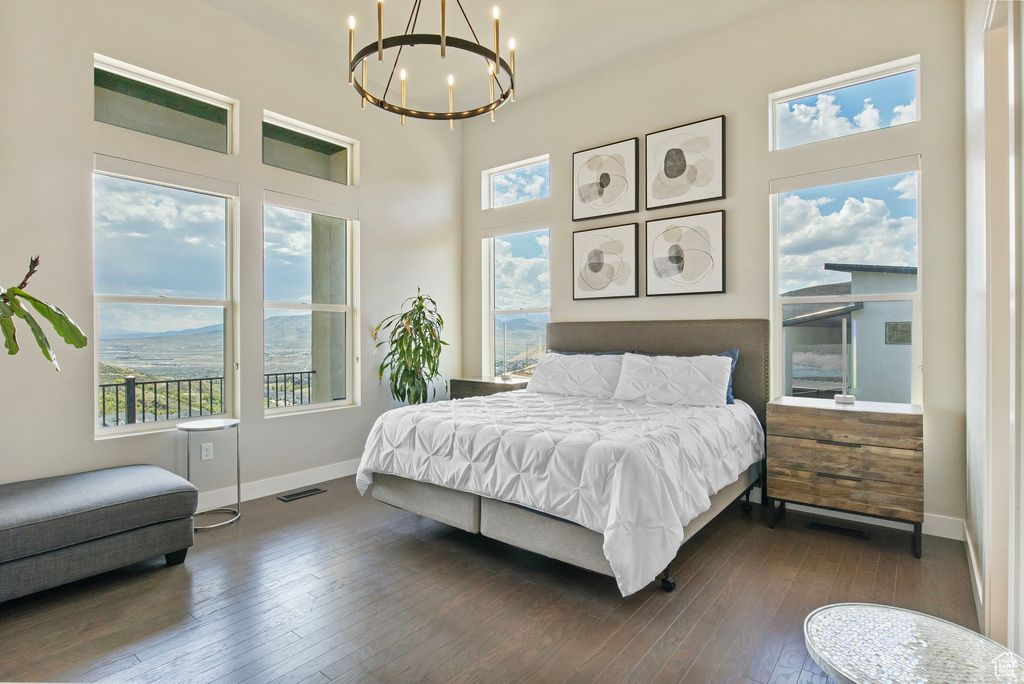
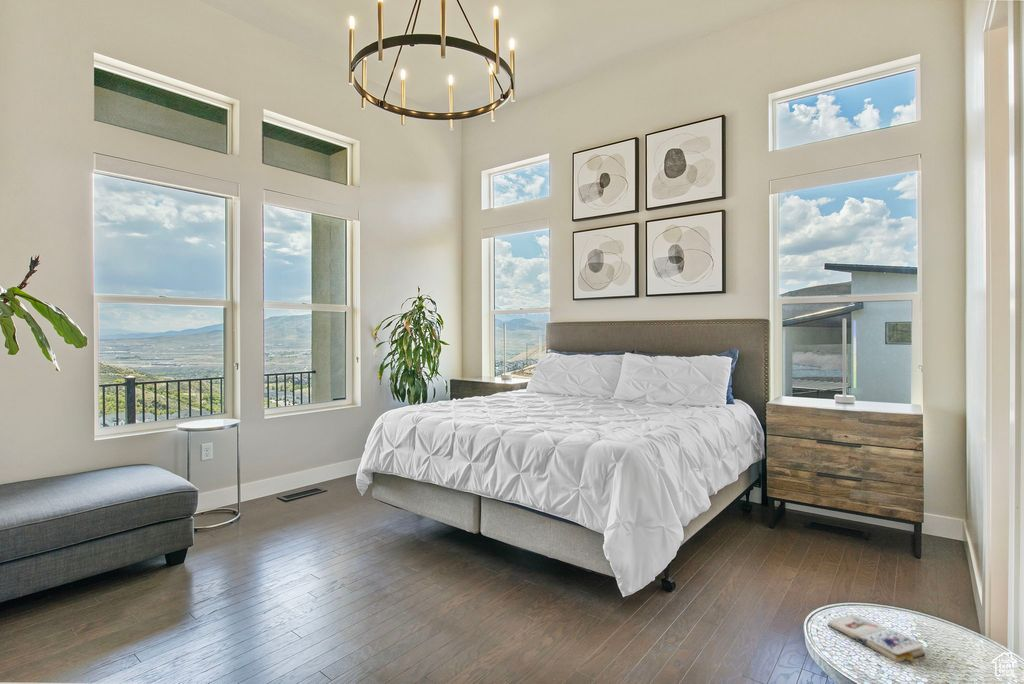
+ paperback book (880, 637)
